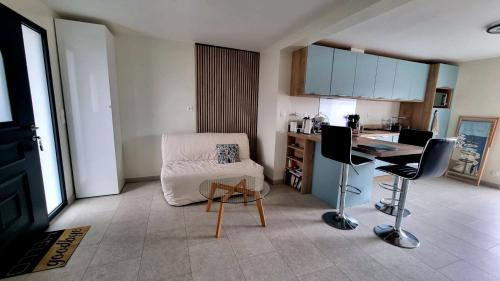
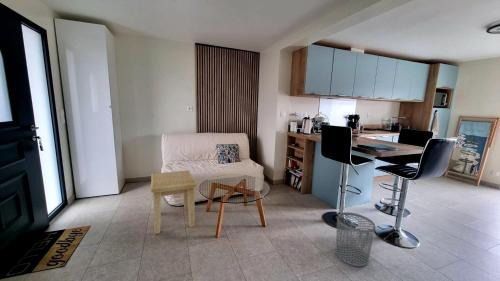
+ side table (173, 194)
+ waste bin (353, 238)
